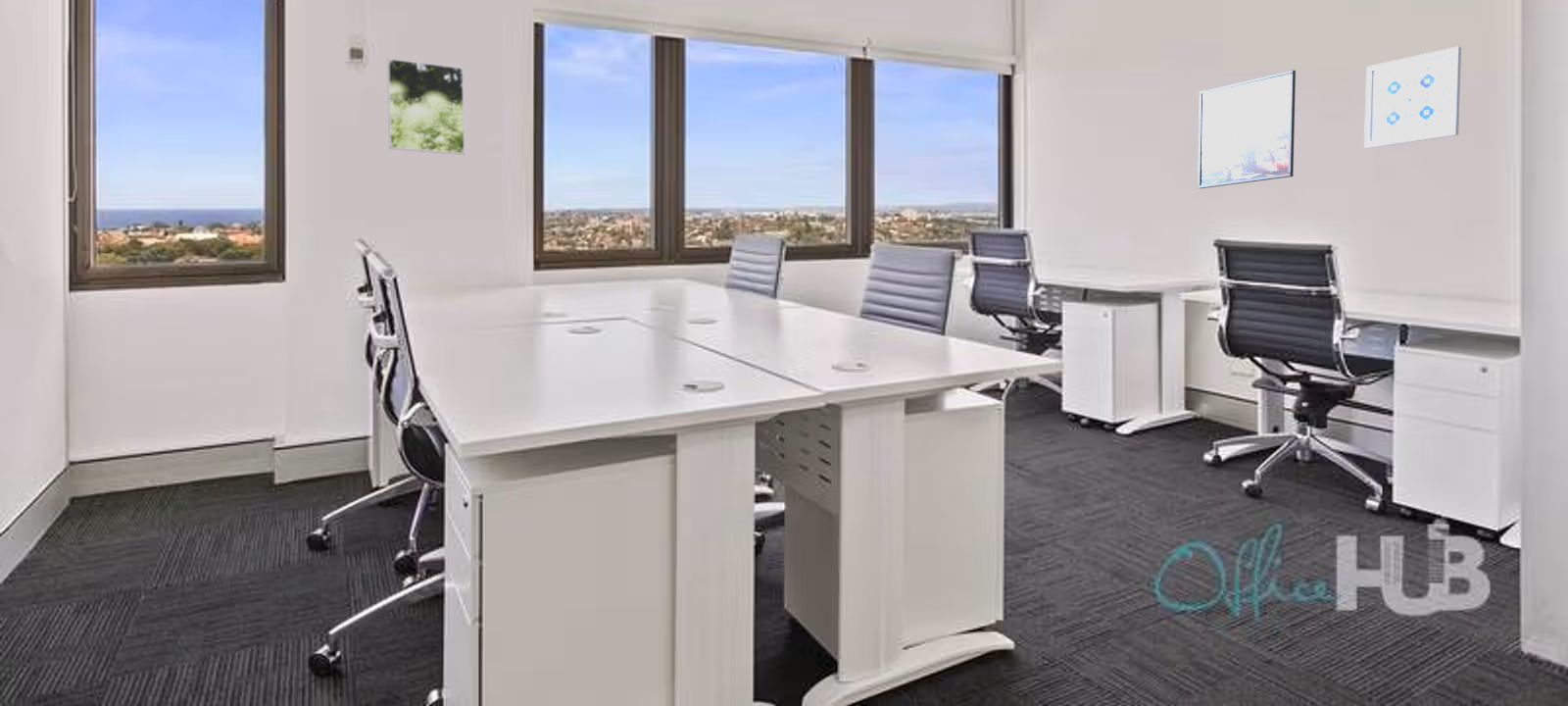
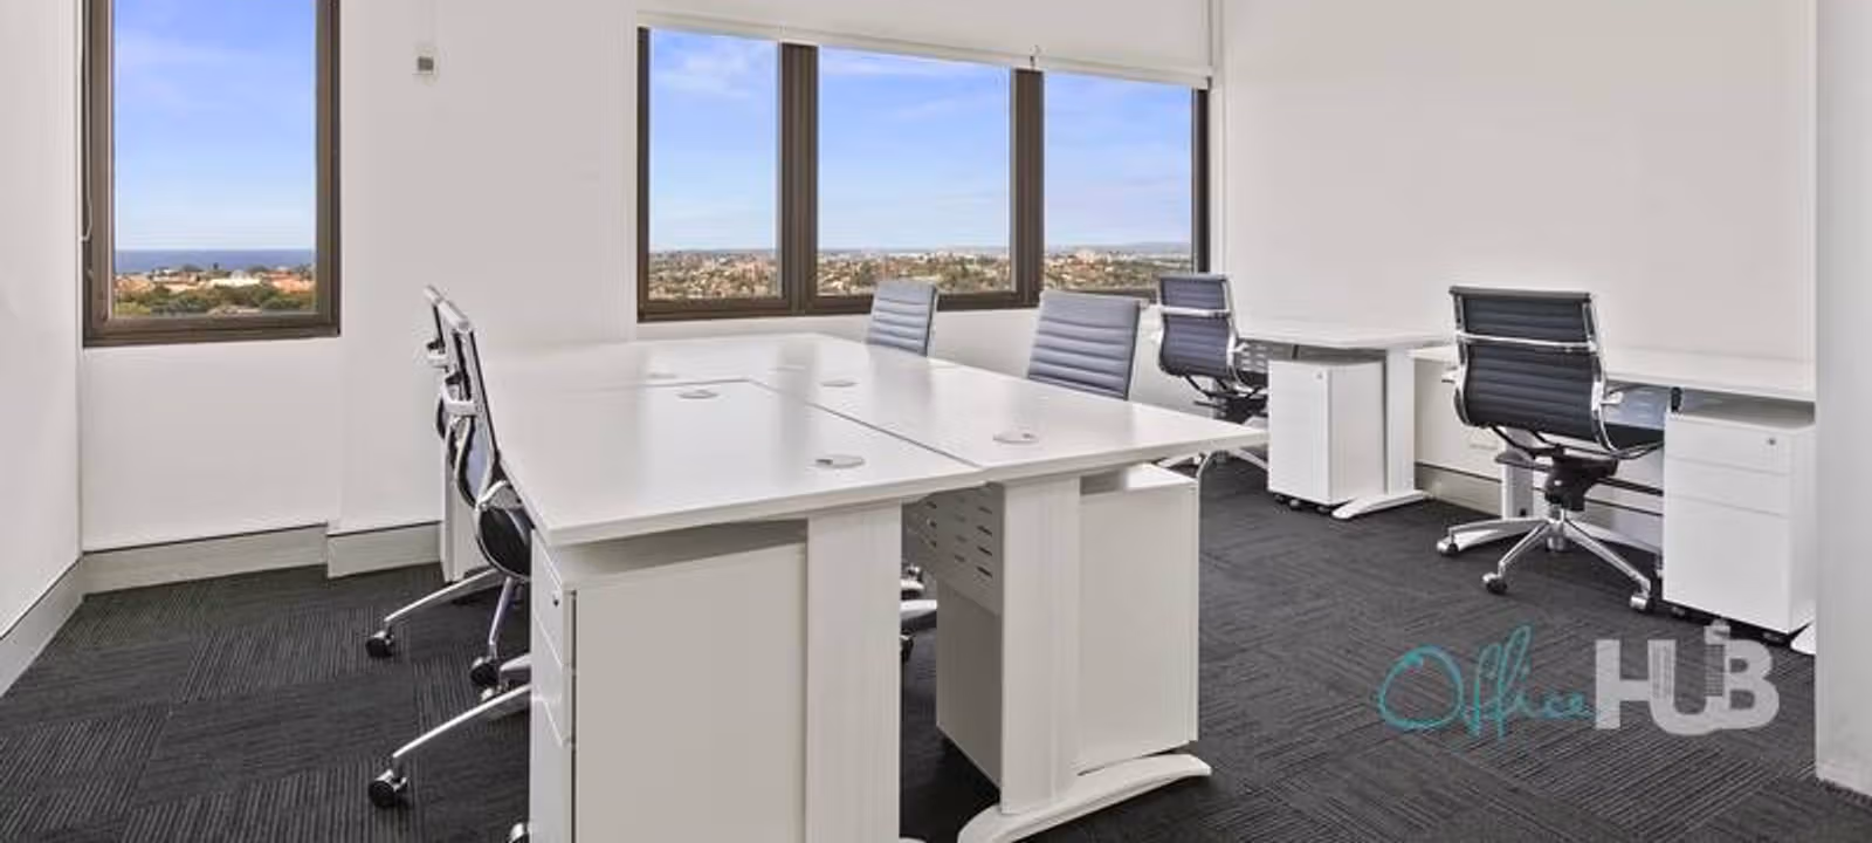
- wall art (1410, 99)
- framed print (426, 107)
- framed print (1244, 131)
